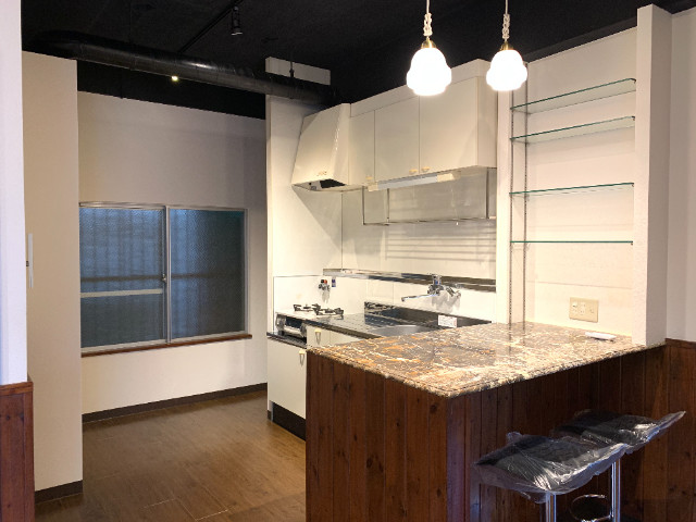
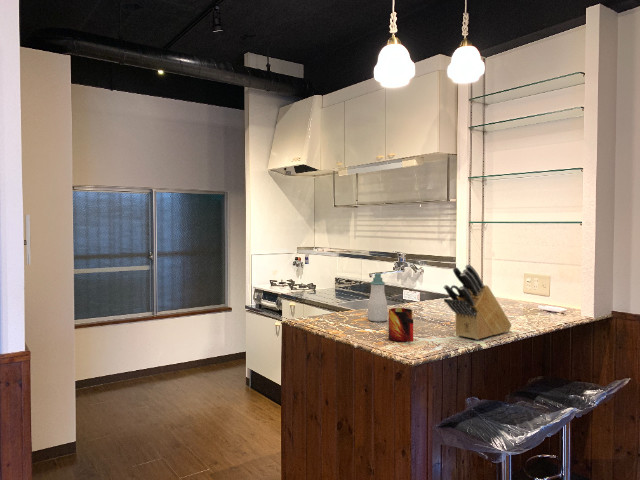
+ soap bottle (377, 296)
+ knife block (477, 299)
+ mug (404, 325)
